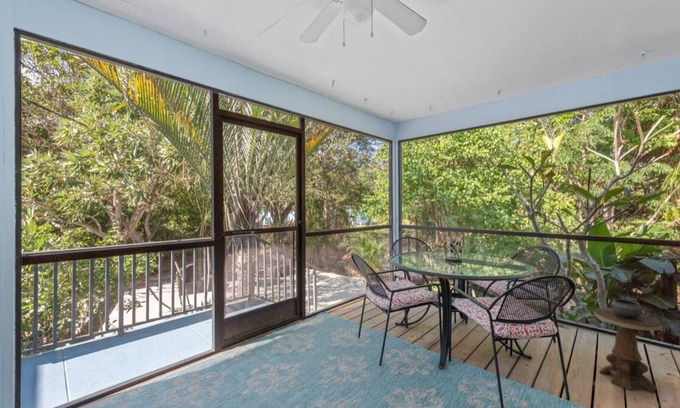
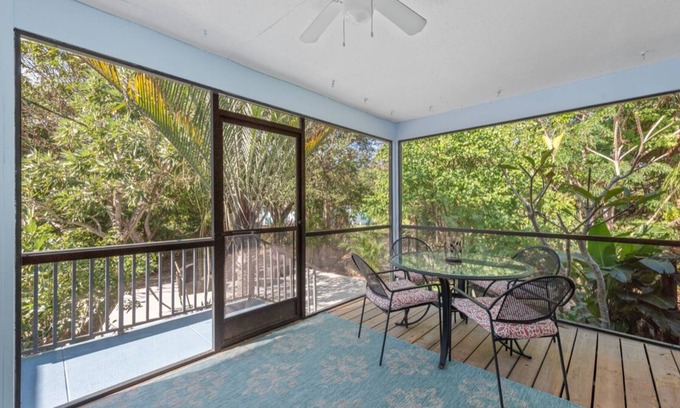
- side table (626, 340)
